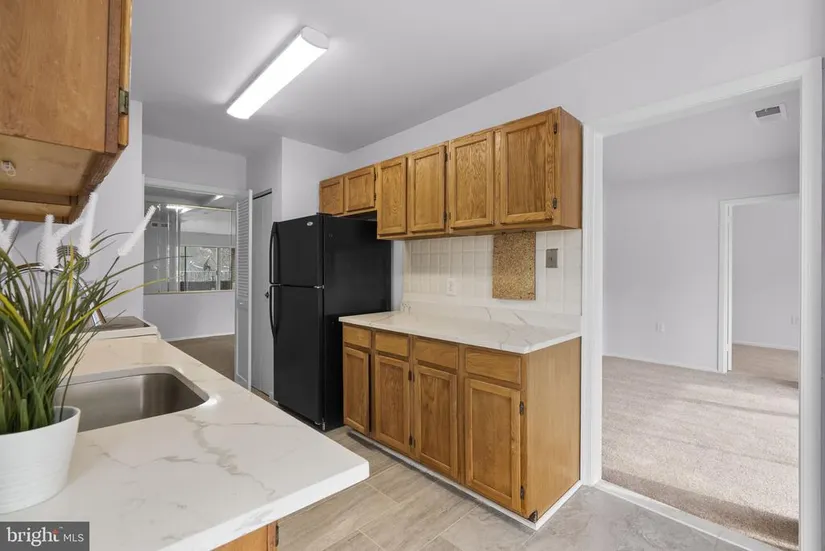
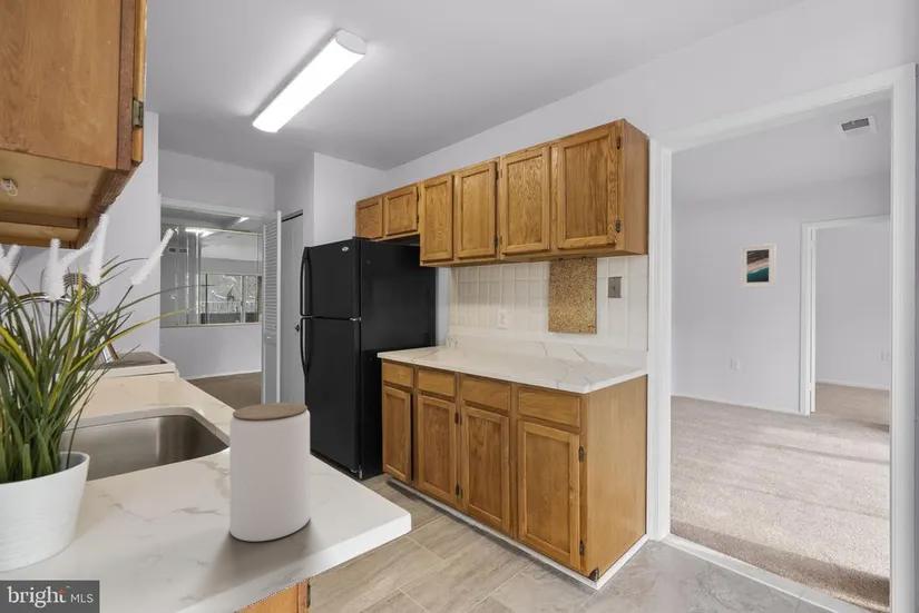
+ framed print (757, 266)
+ jar (271, 465)
